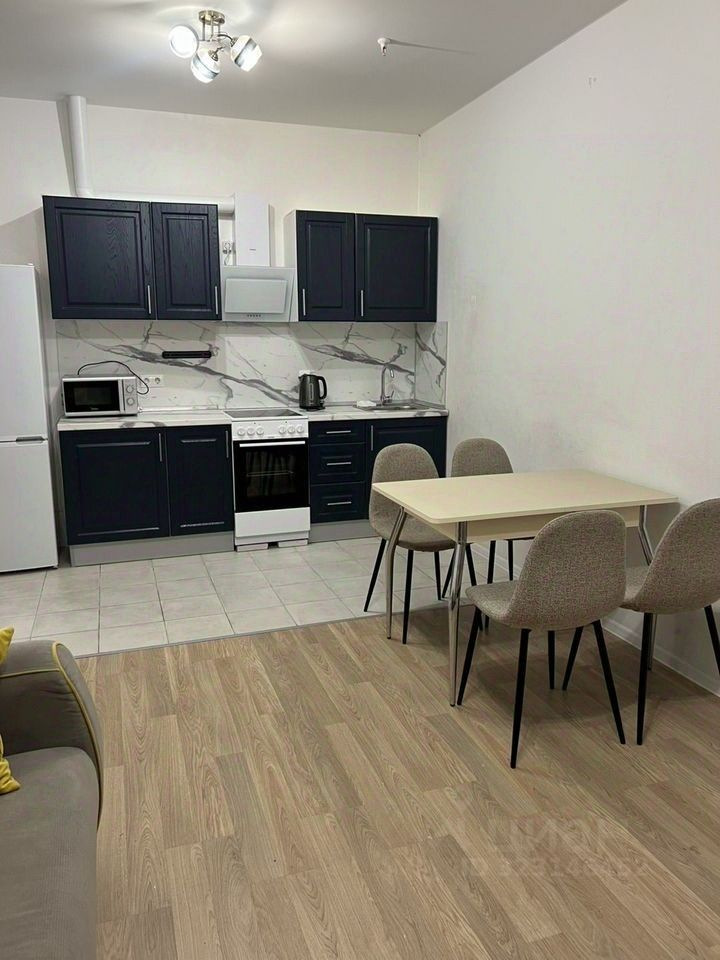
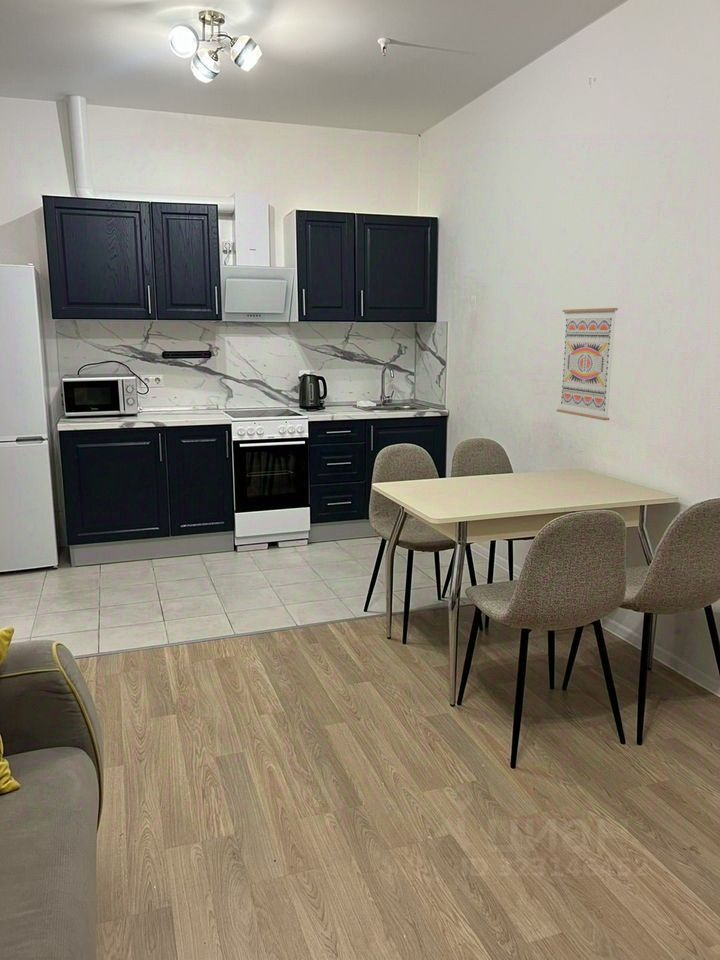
+ wall art (585, 363)
